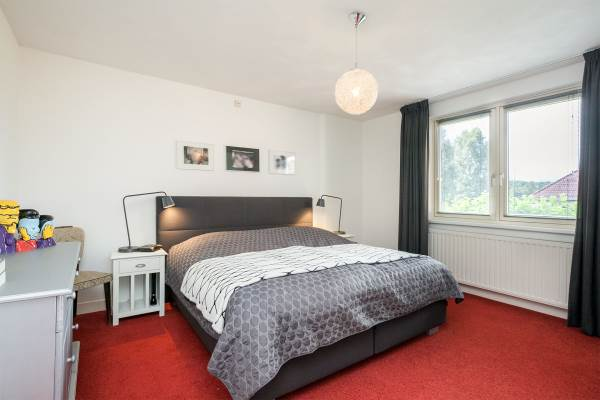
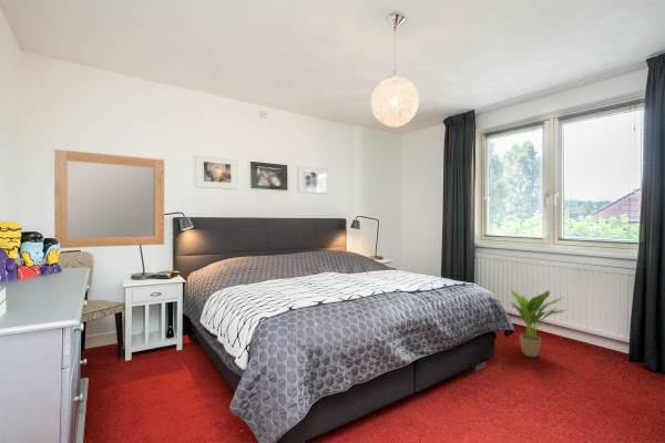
+ home mirror (113, 200)
+ potted plant (536, 320)
